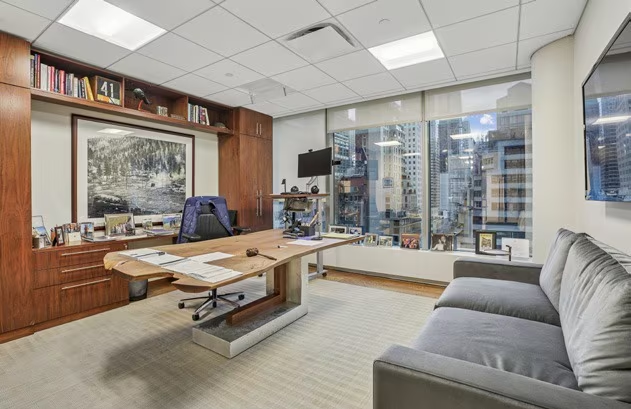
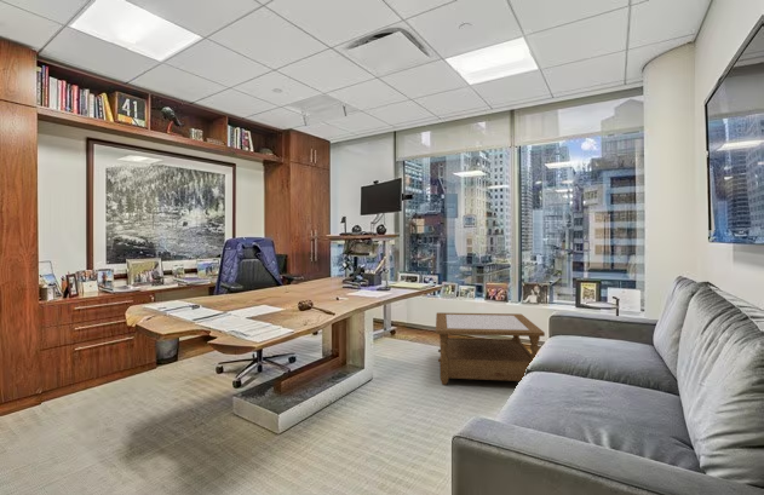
+ coffee table (483, 346)
